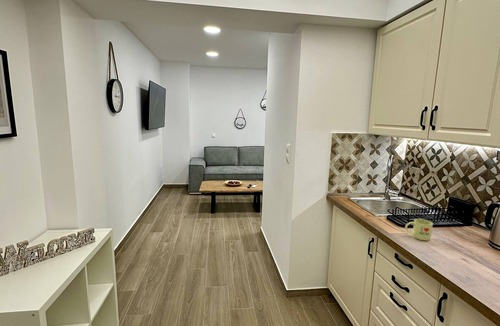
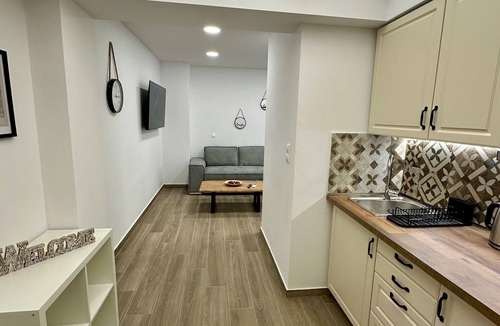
- mug (418, 229)
